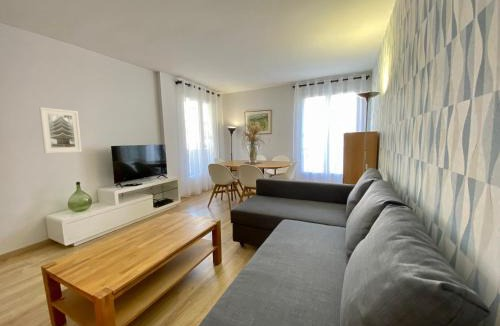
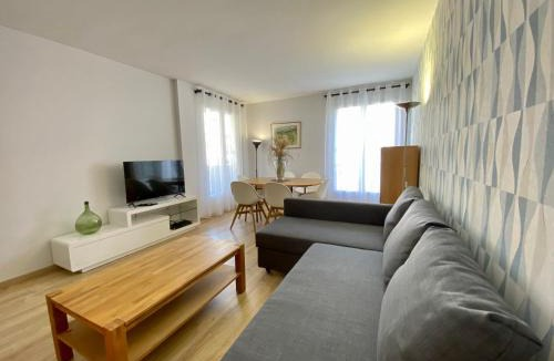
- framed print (61, 131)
